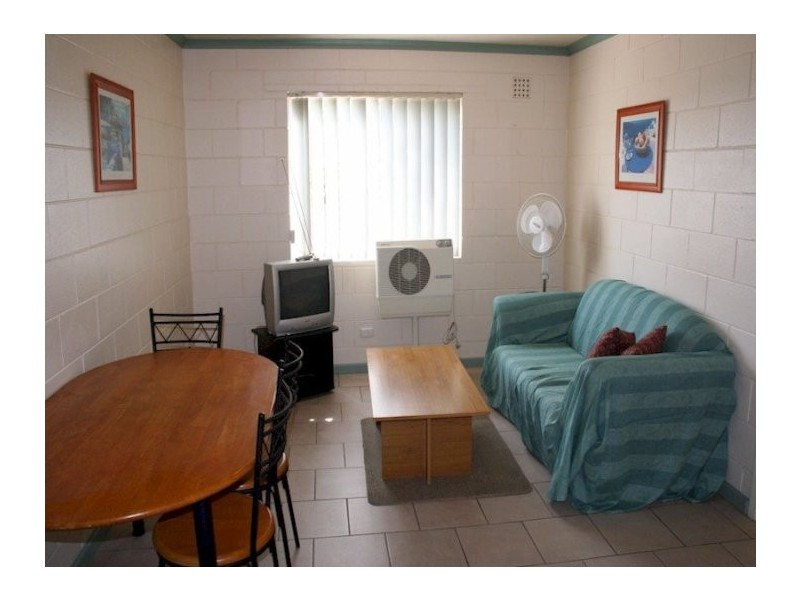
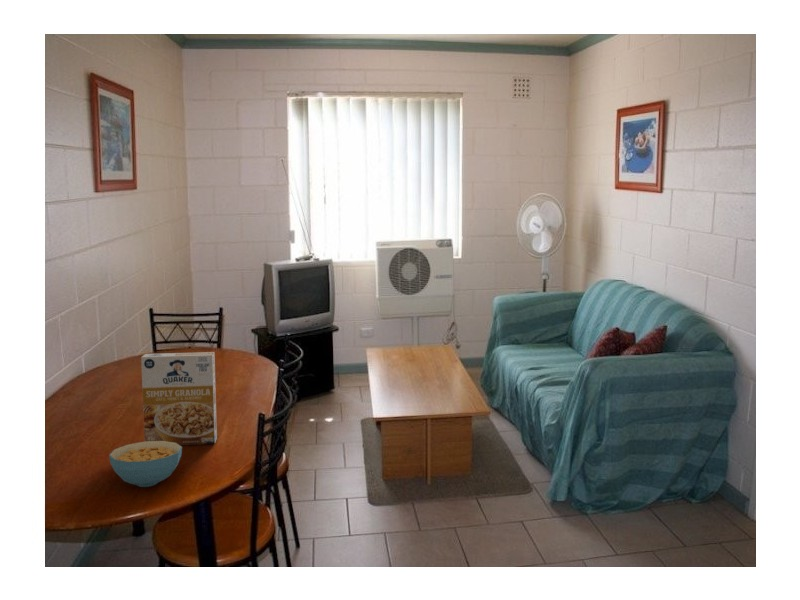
+ cereal bowl (146, 467)
+ cereal box (180, 398)
